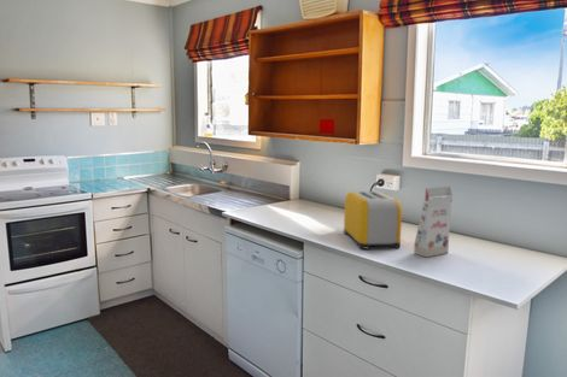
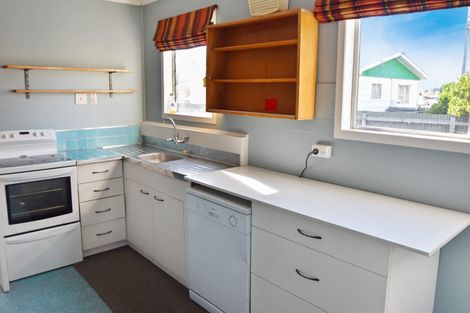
- toaster (370, 217)
- gift box (433, 219)
